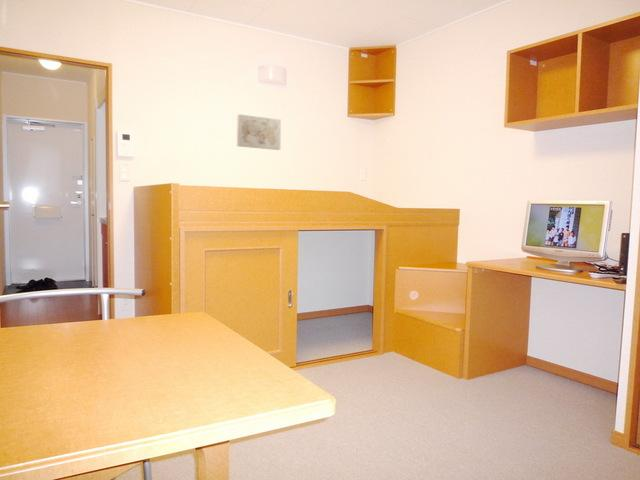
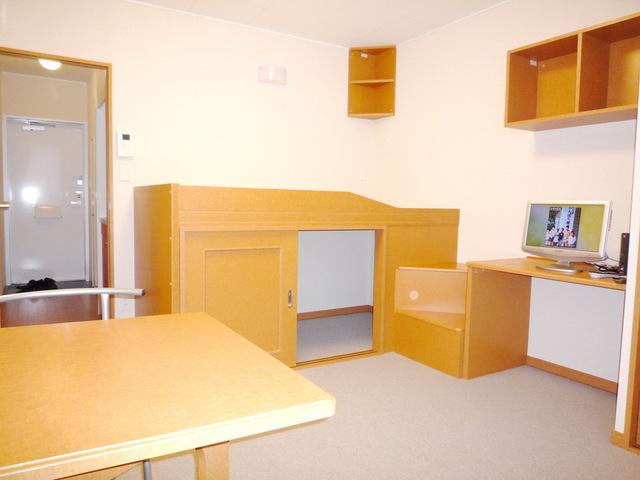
- wall art (259, 132)
